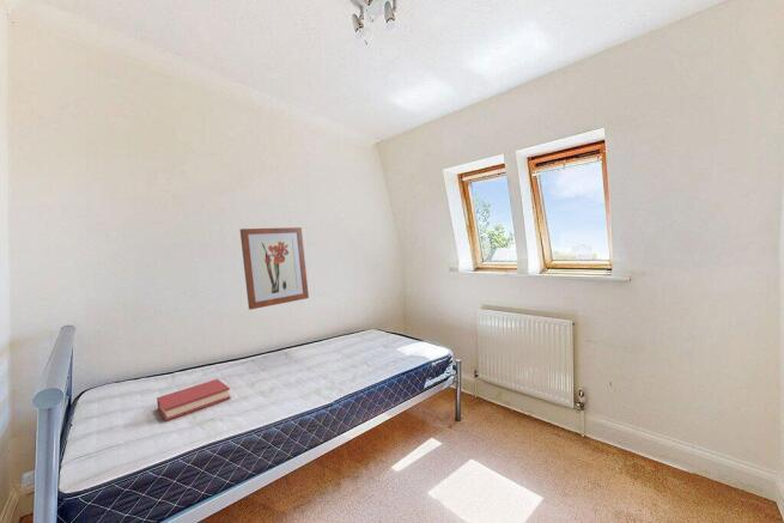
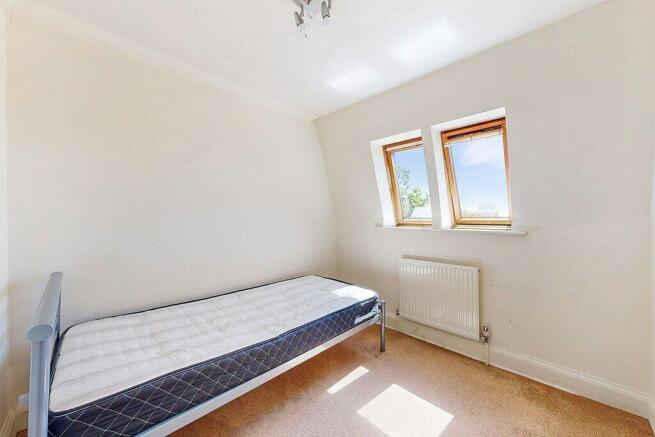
- hardback book (194, 397)
- wall art (276, 266)
